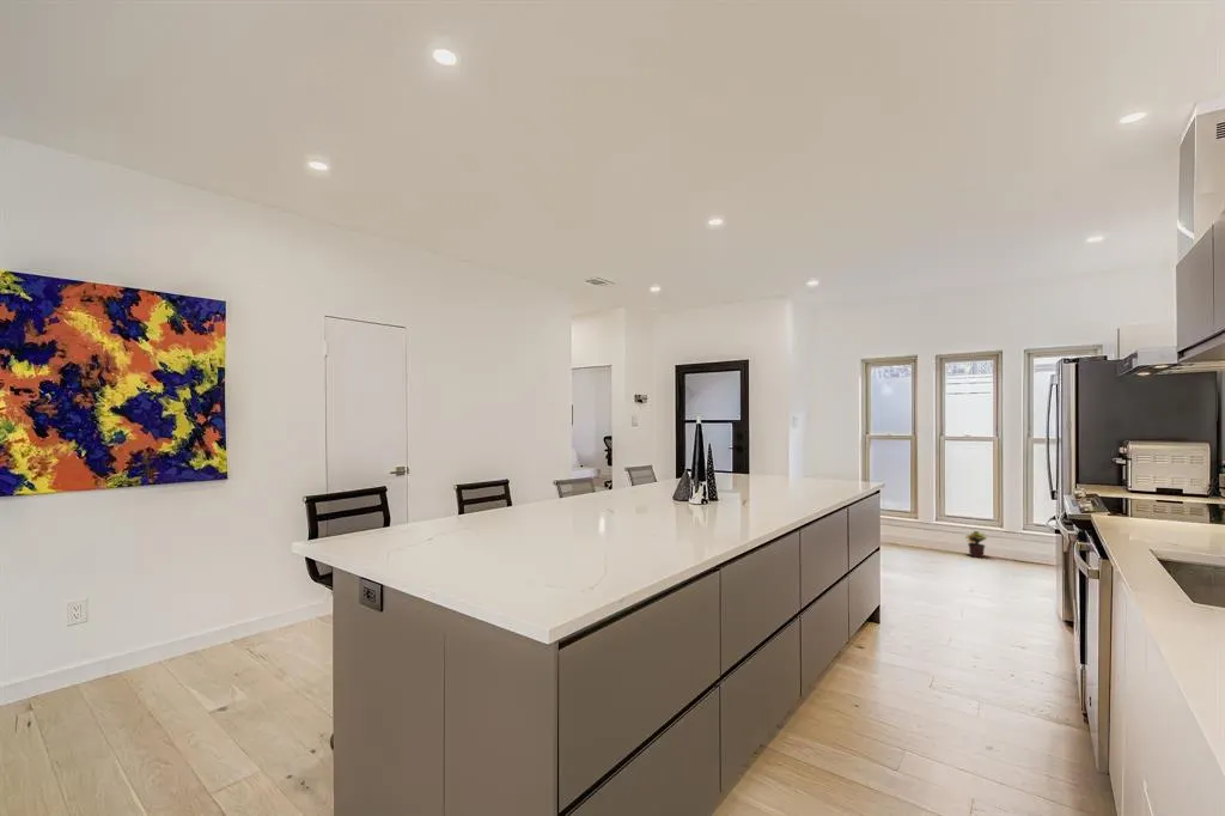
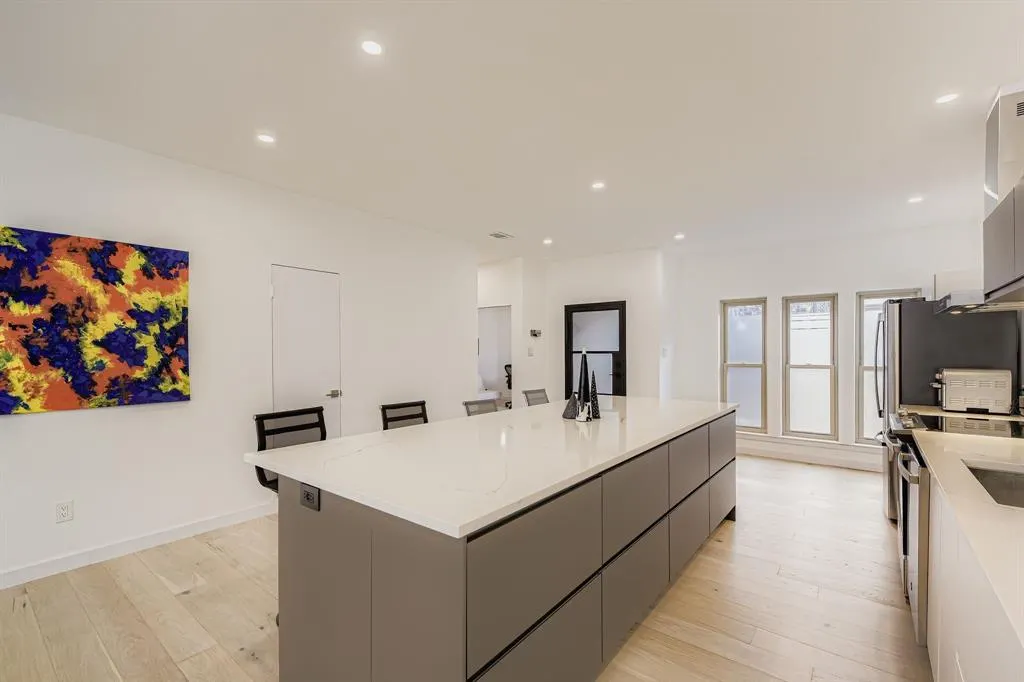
- potted plant (975, 542)
